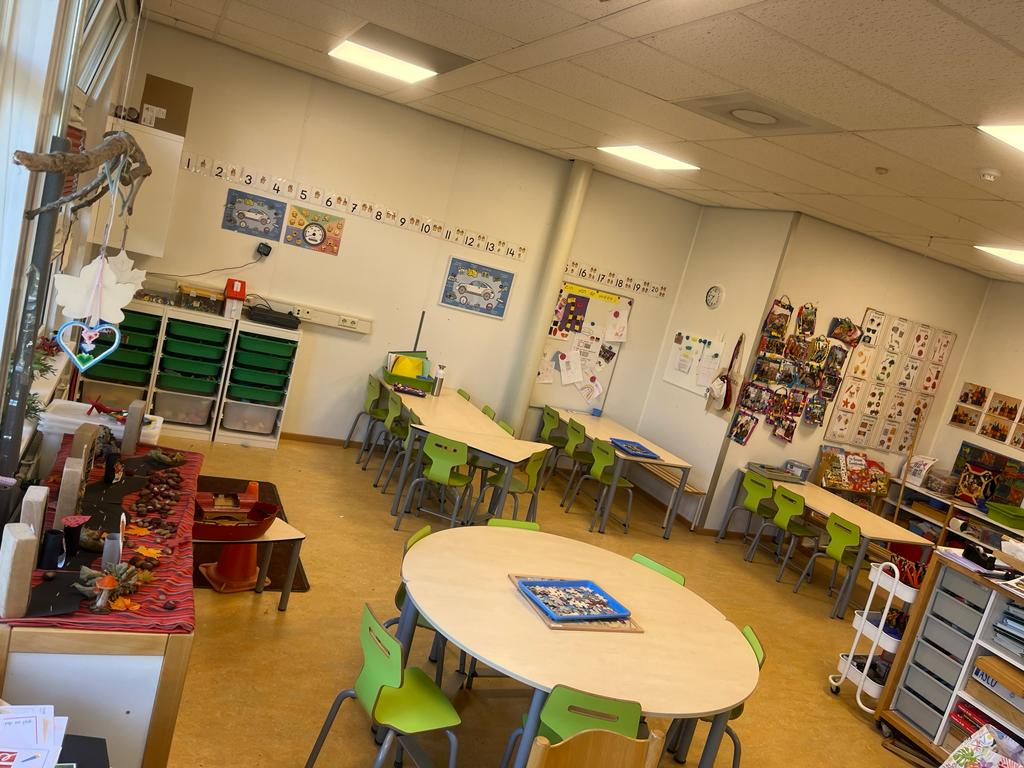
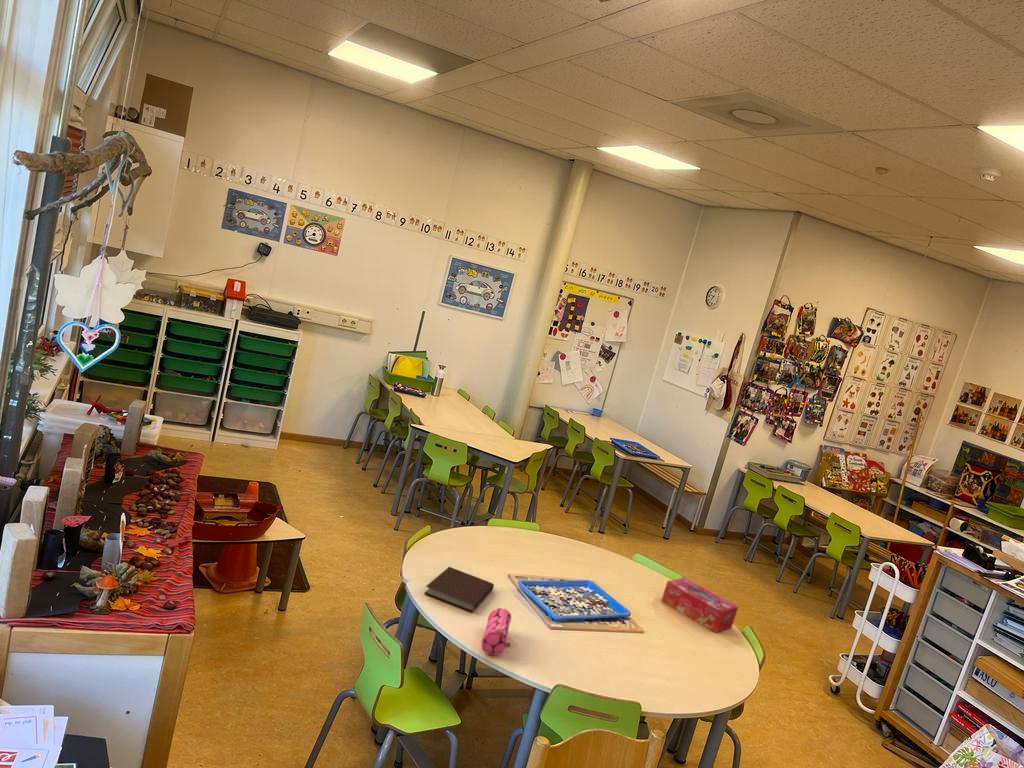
+ pencil case (498, 629)
+ notebook (460, 588)
+ tissue box (699, 603)
